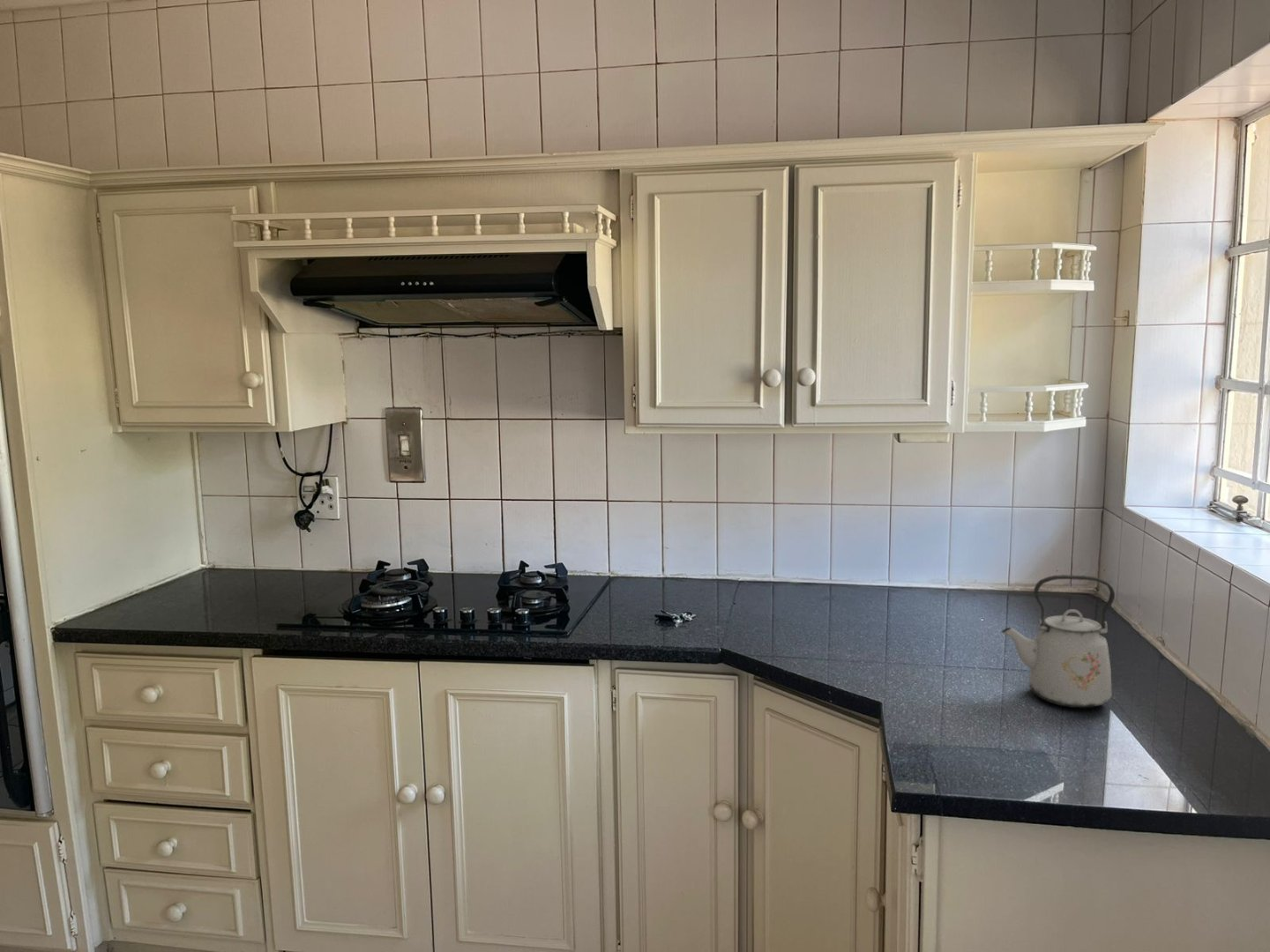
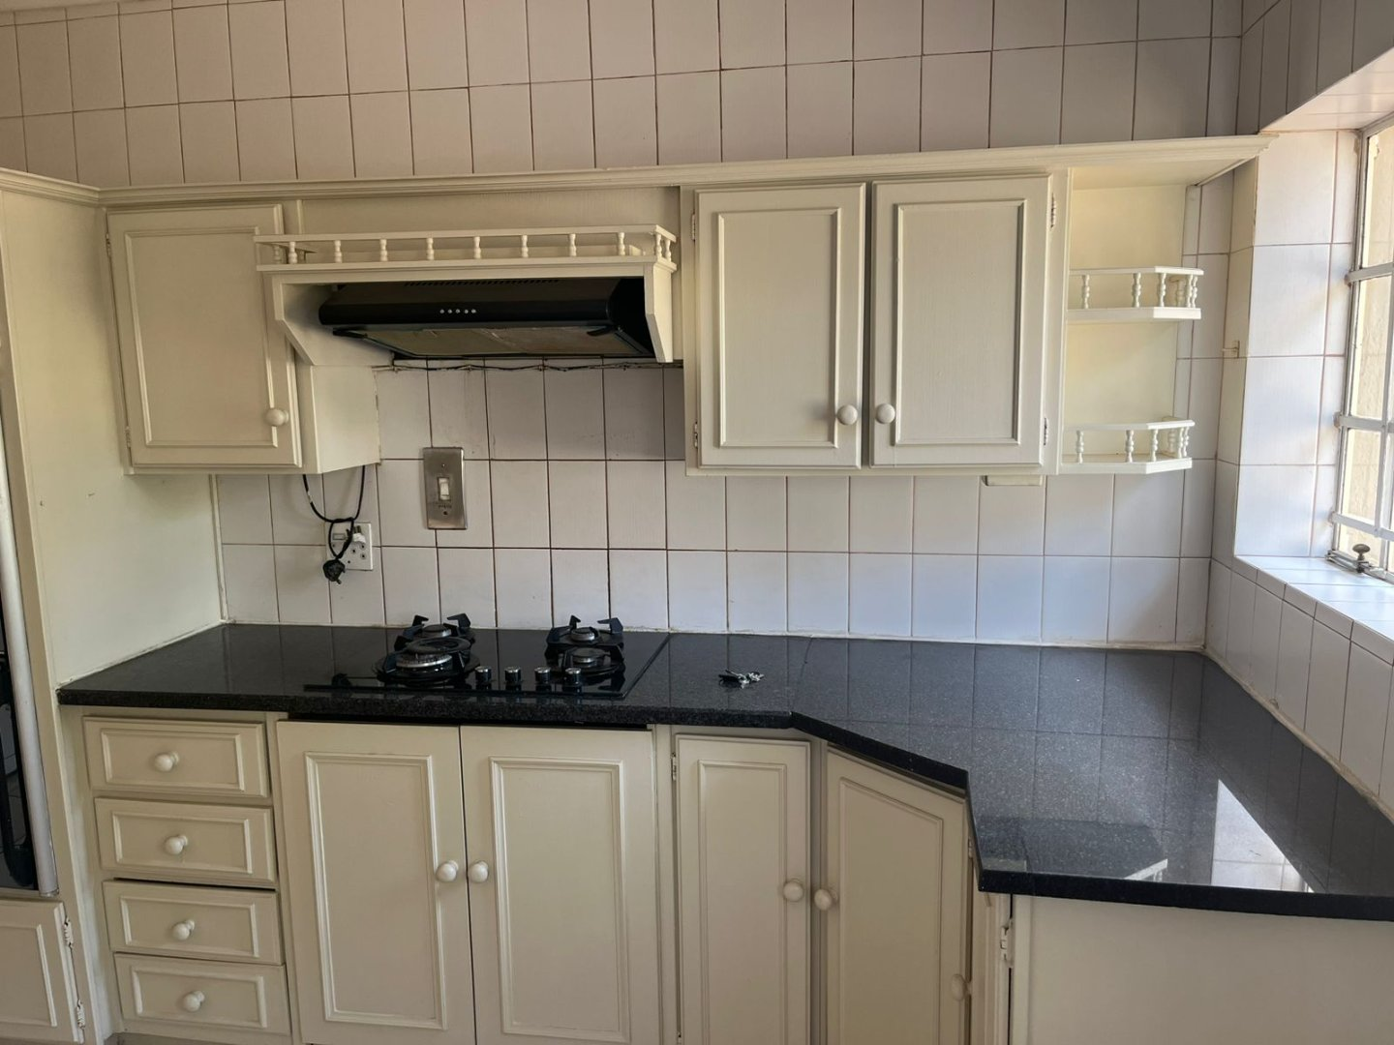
- kettle (1056, 637)
